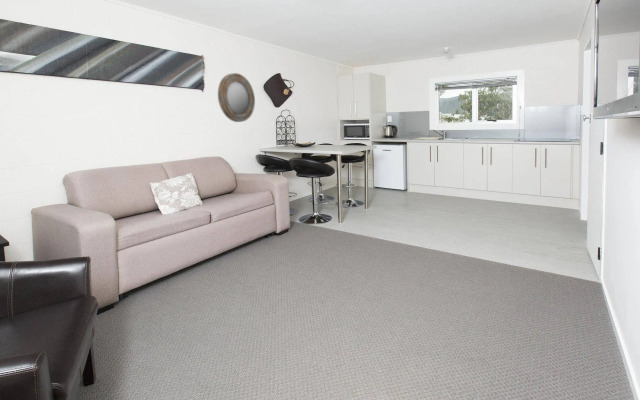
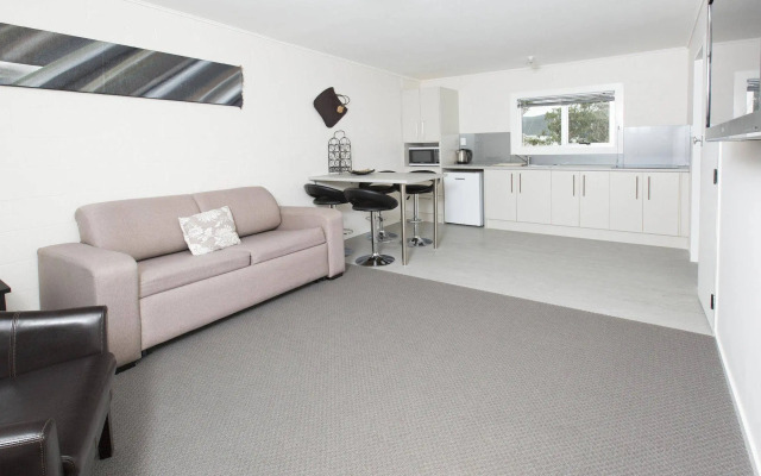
- home mirror (237, 97)
